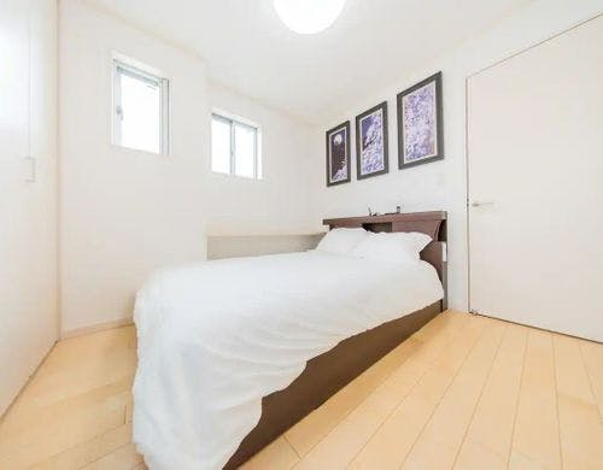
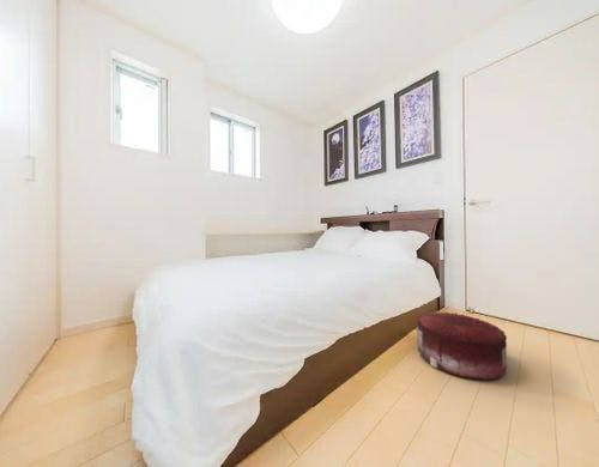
+ pouf (458, 338)
